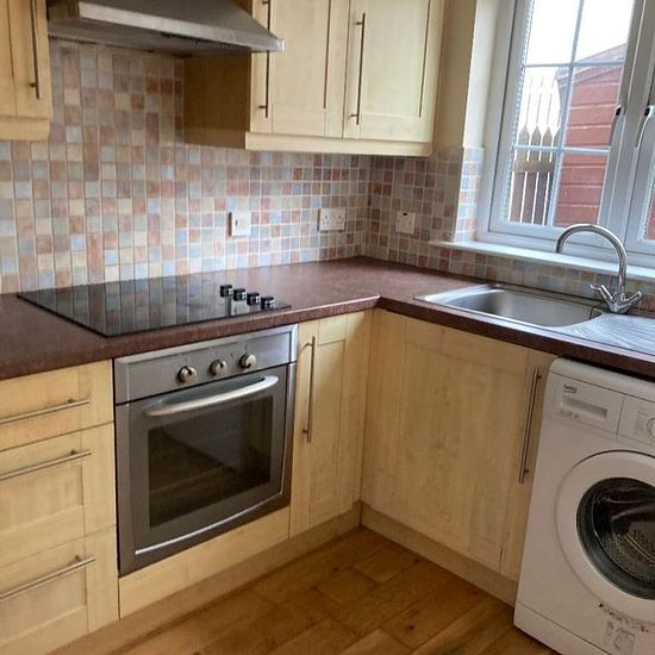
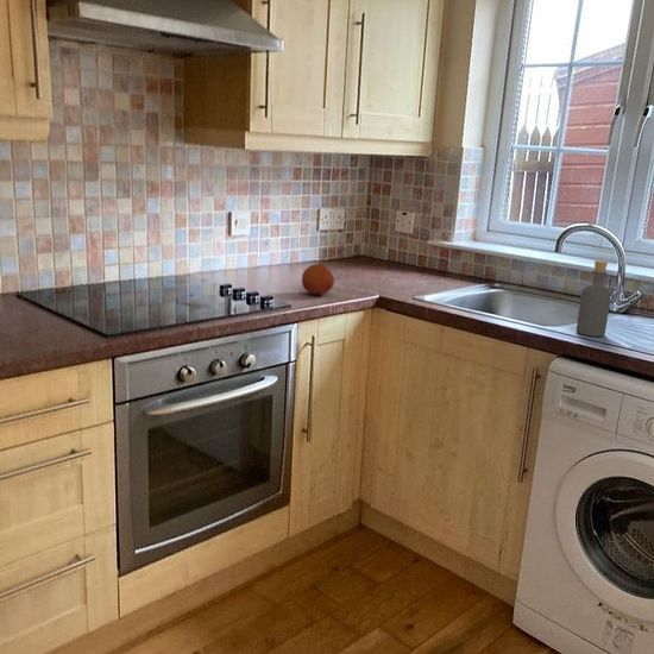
+ bottle (596, 297)
+ fruit (317, 278)
